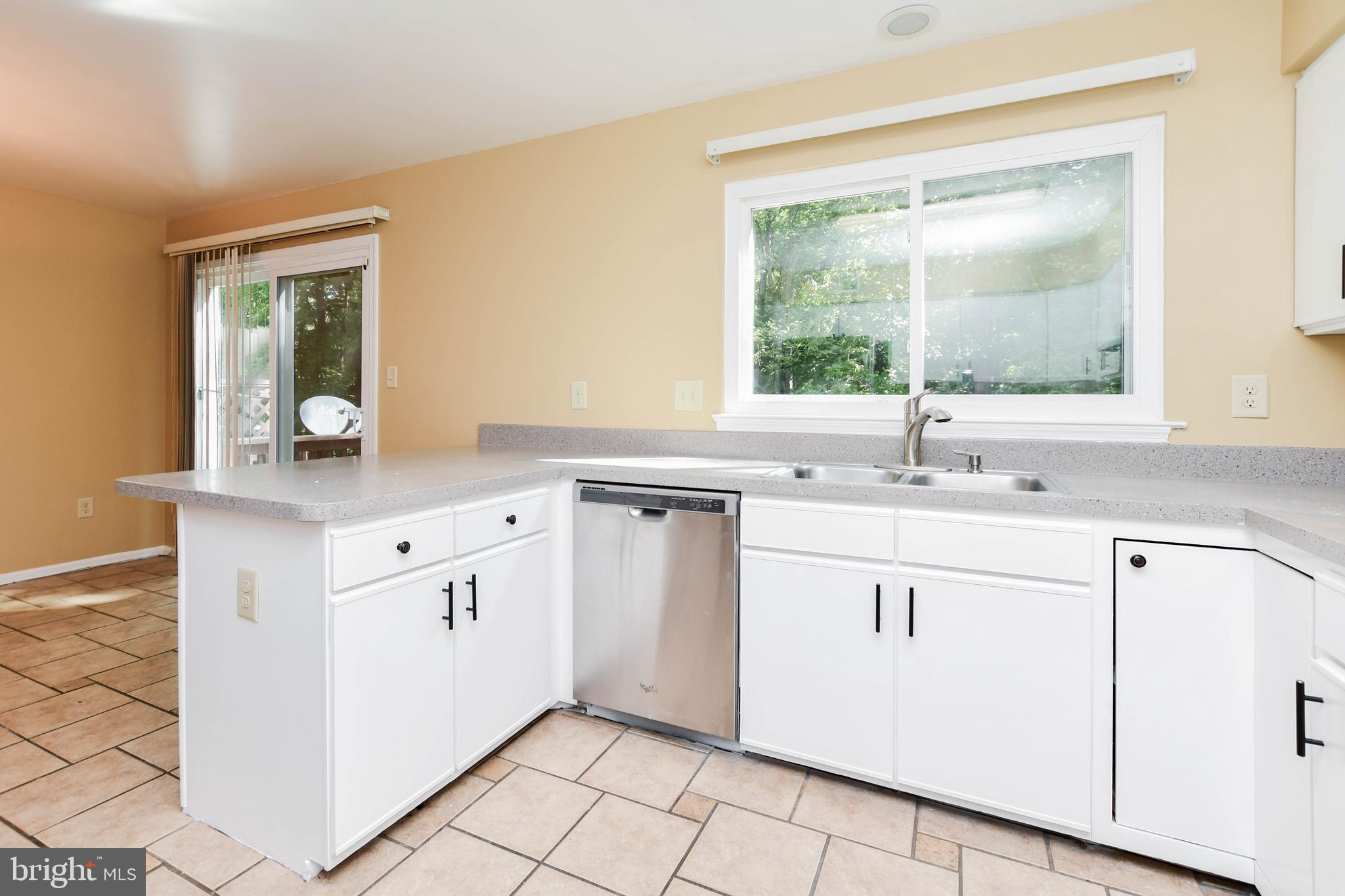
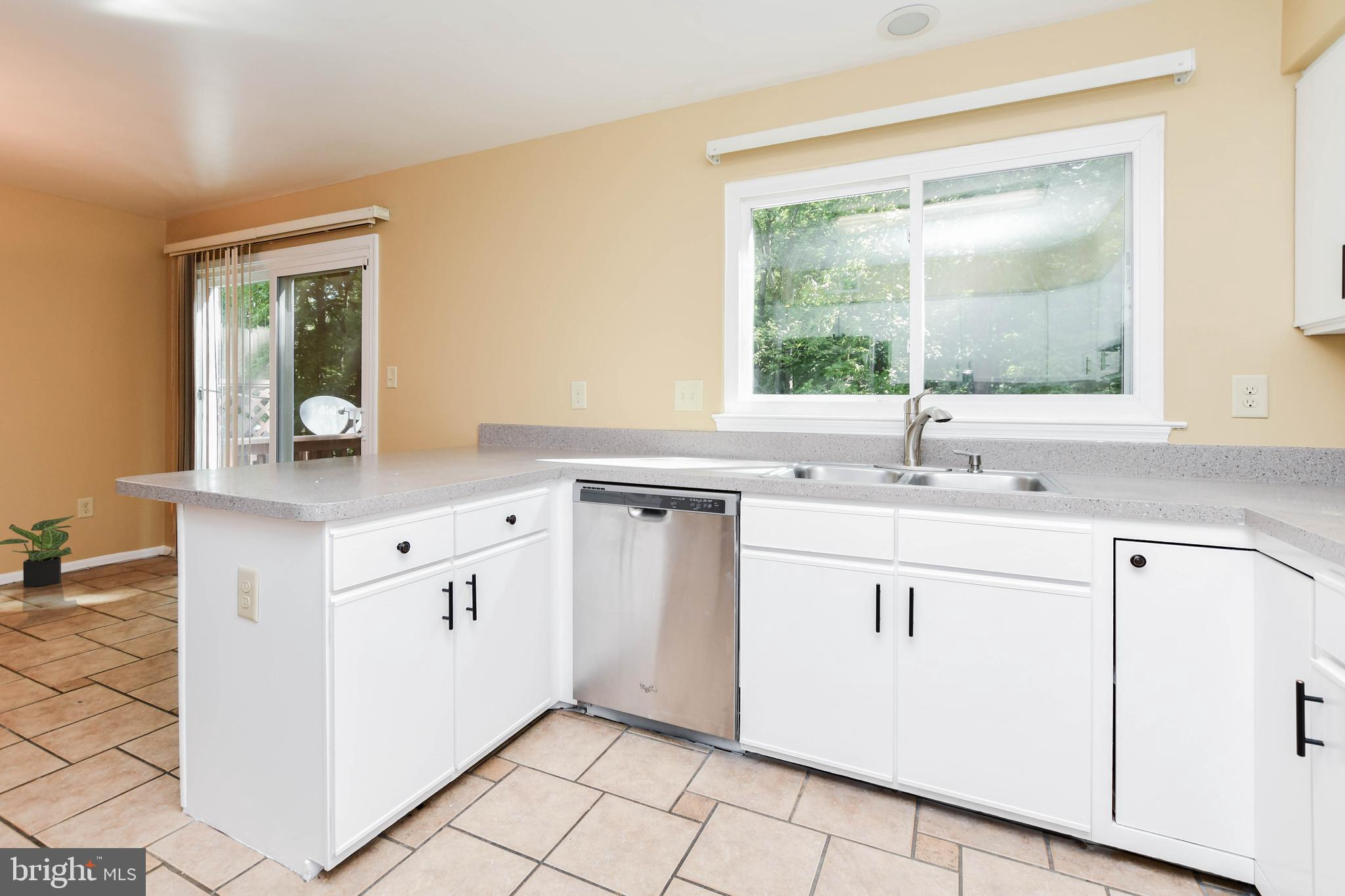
+ potted plant (39, 551)
